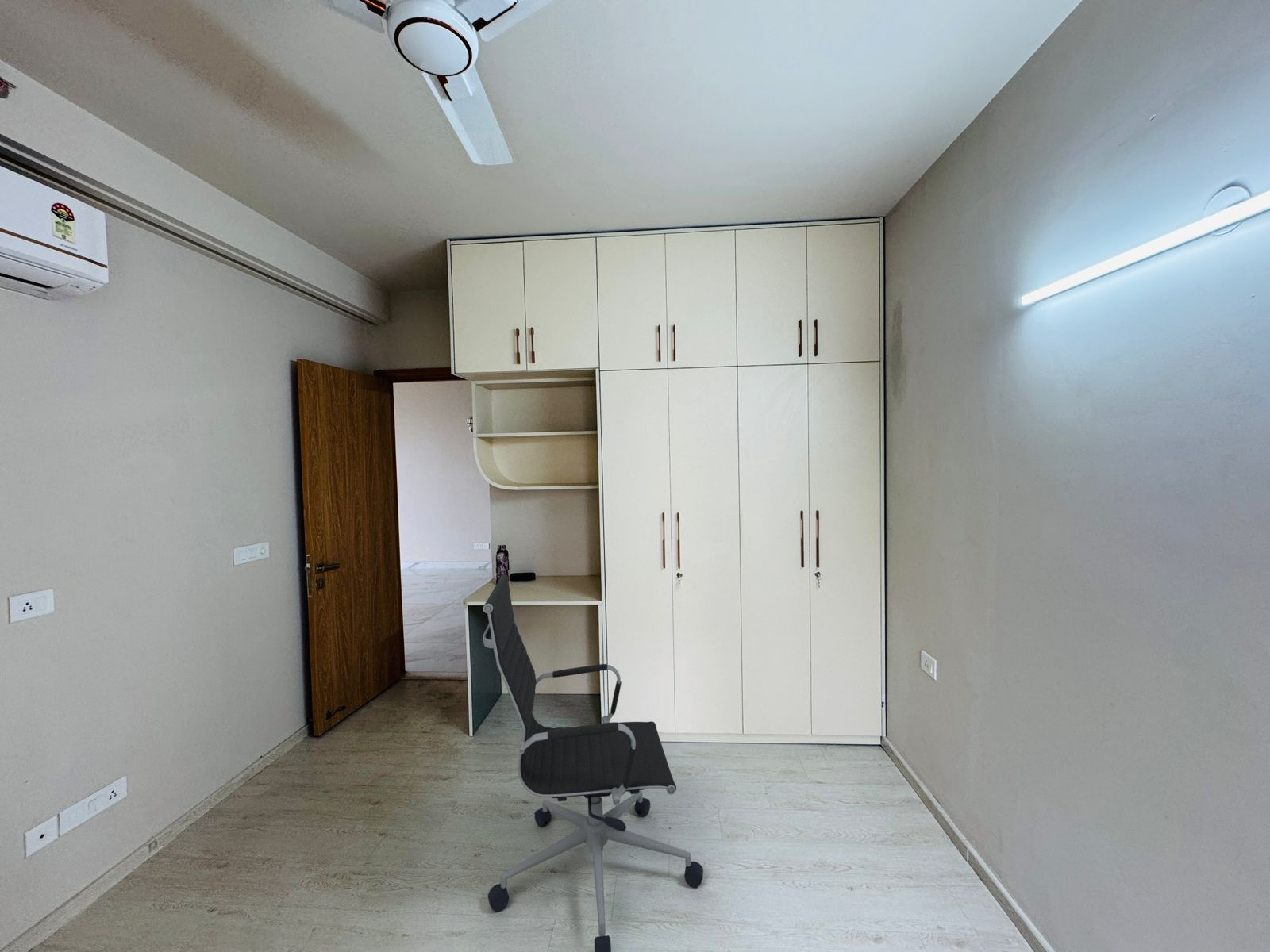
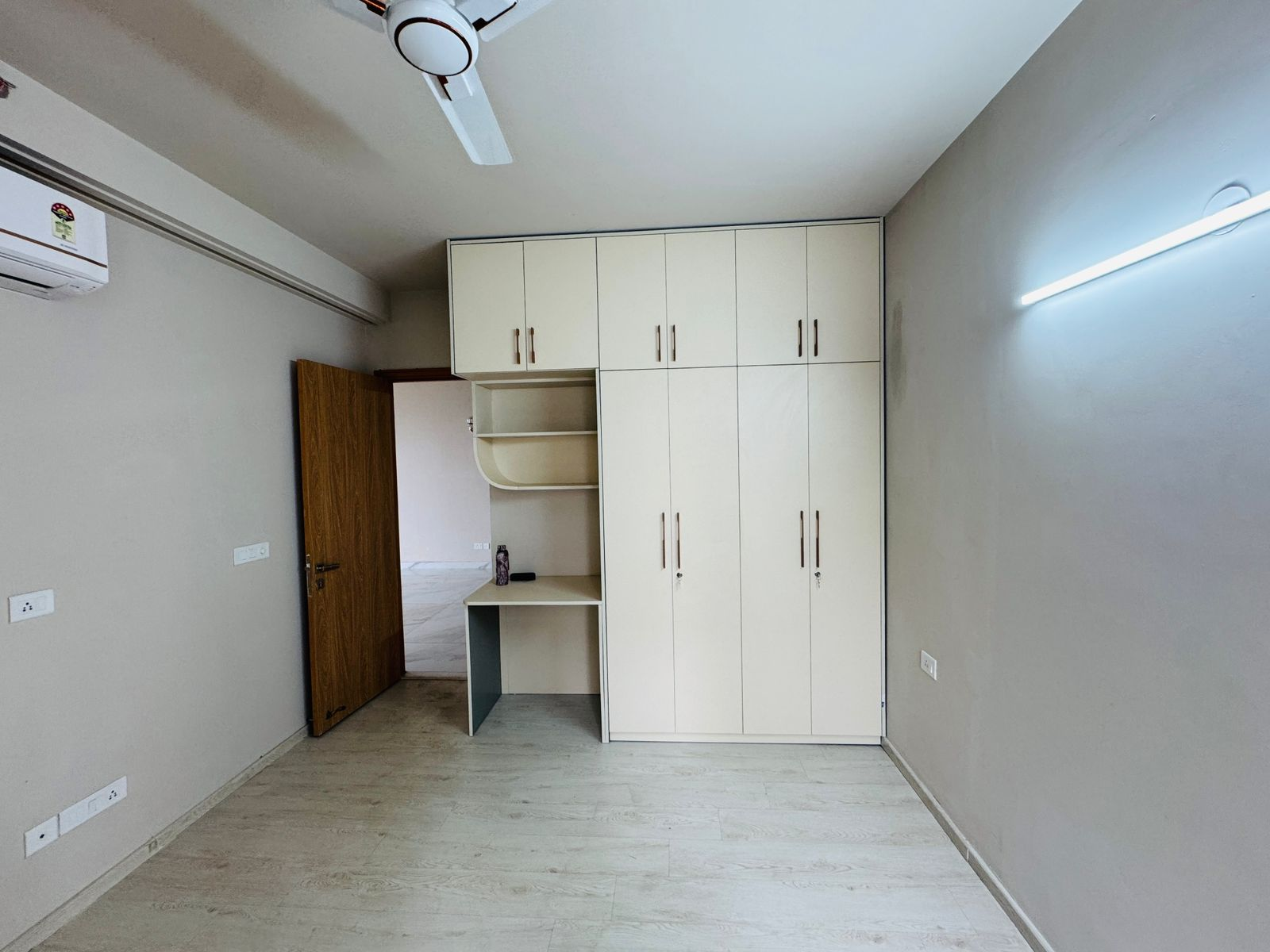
- office chair (593, 731)
